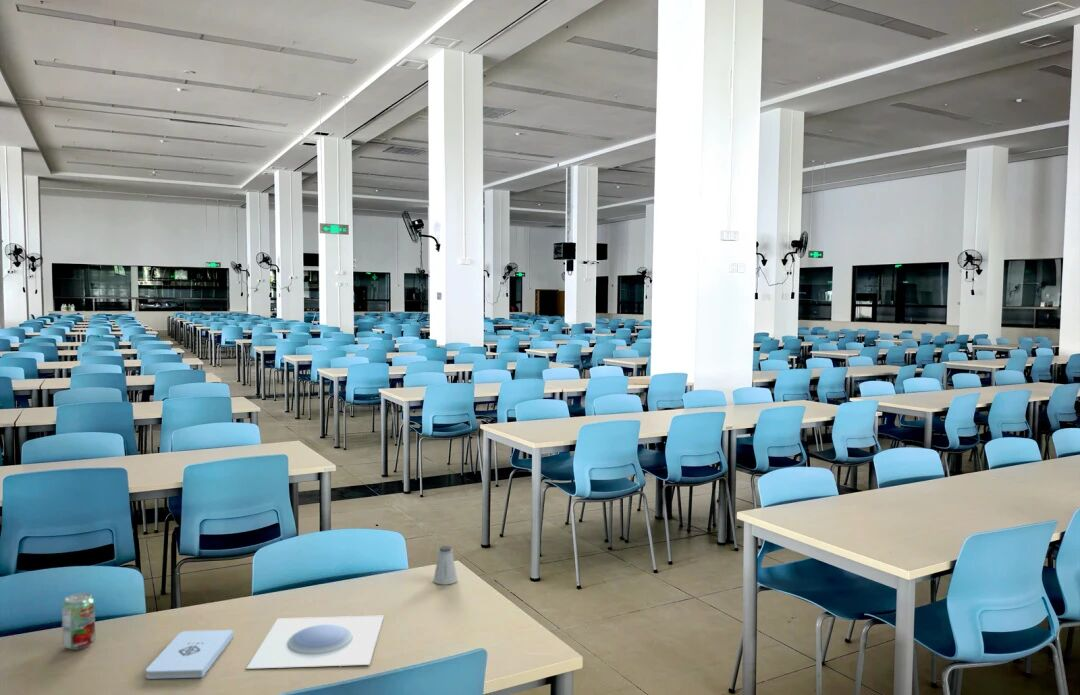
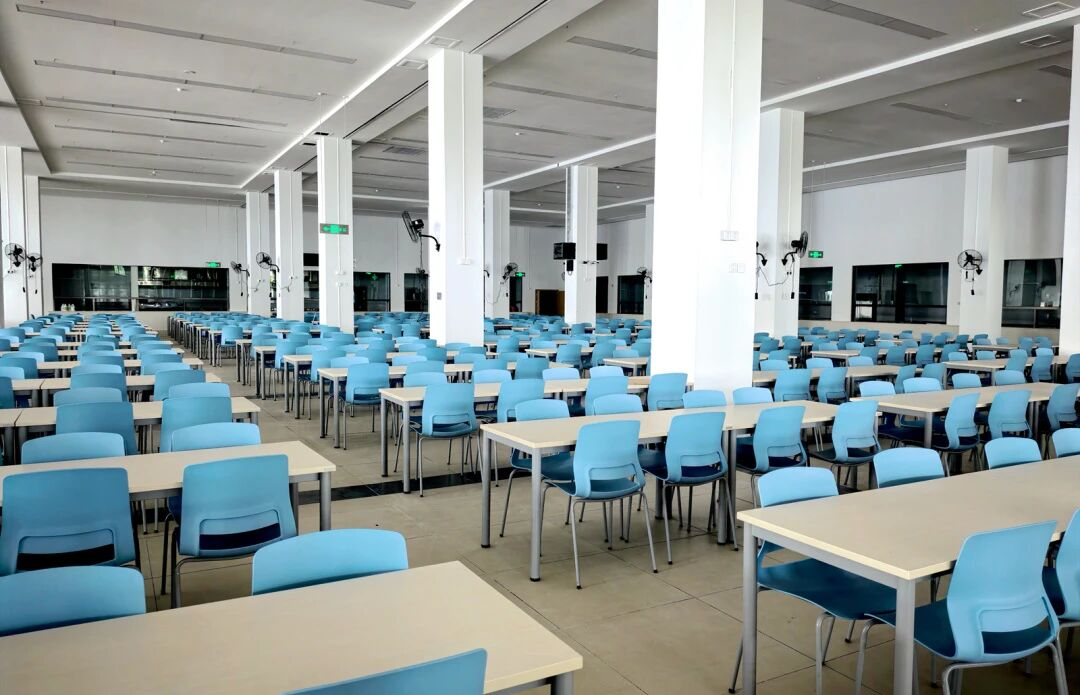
- plate (320, 636)
- saltshaker (445, 563)
- notepad (191, 652)
- beverage can (78, 621)
